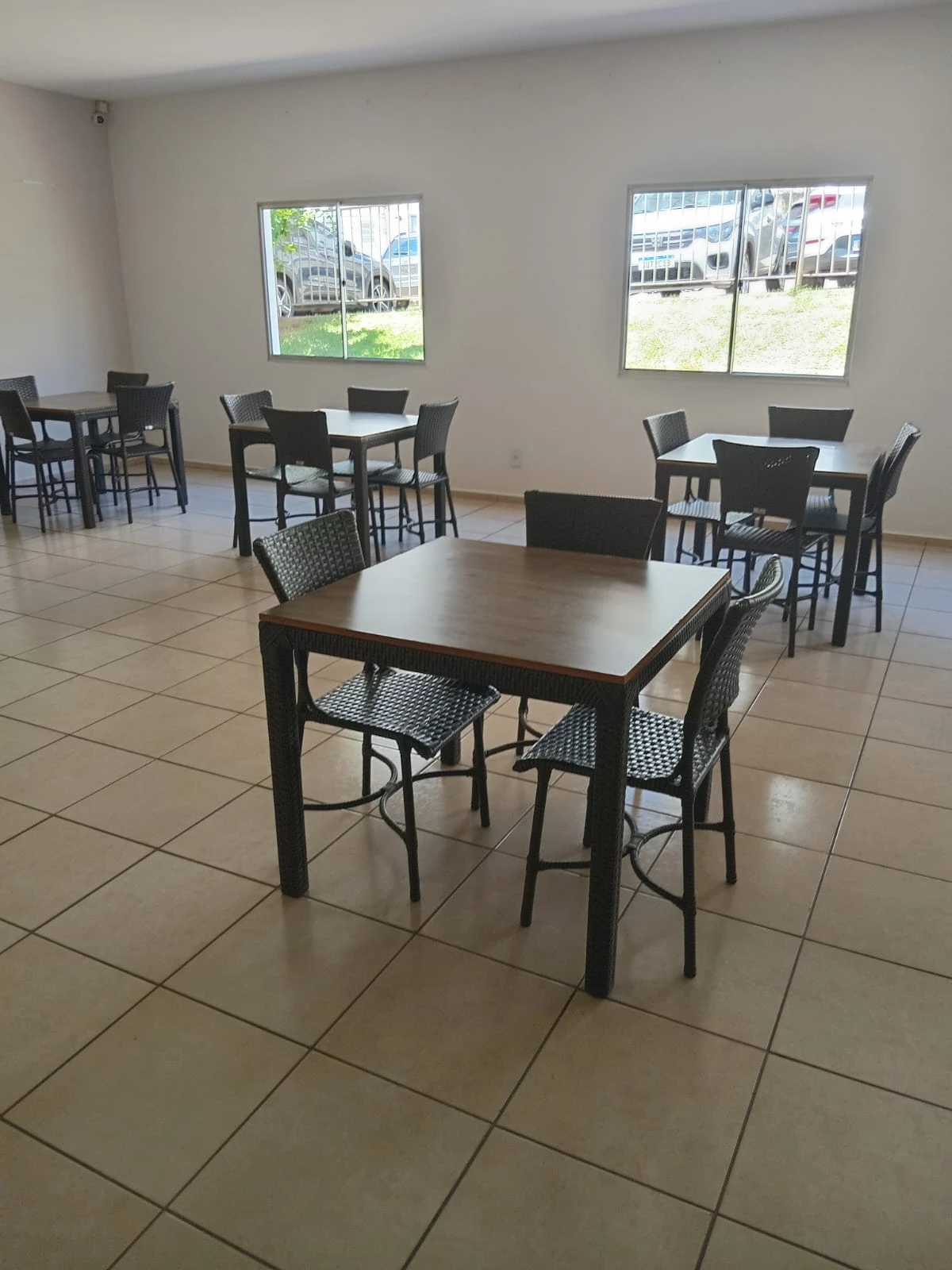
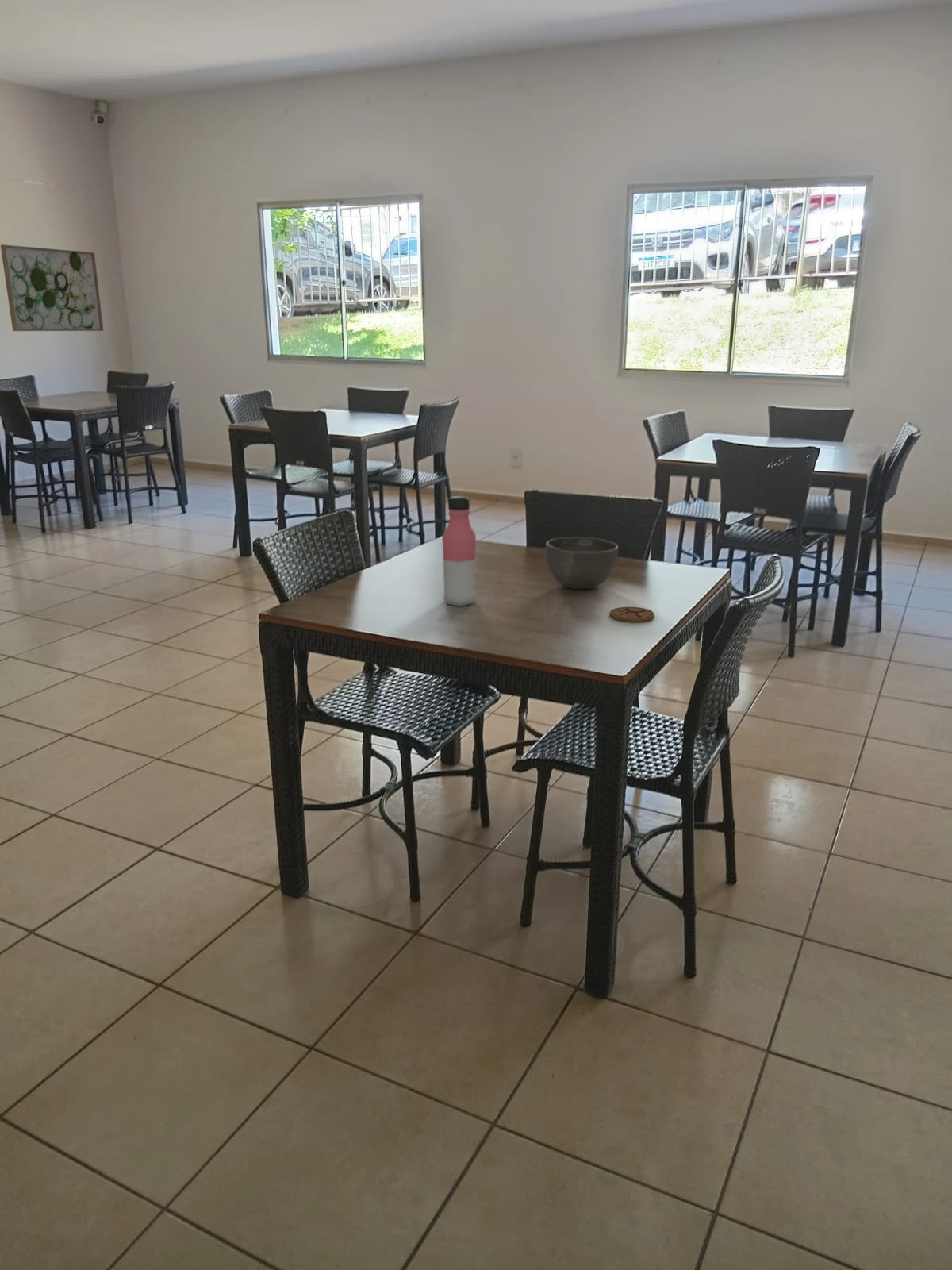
+ coaster (631, 614)
+ wall art (56, 290)
+ water bottle (459, 550)
+ bowl (581, 564)
